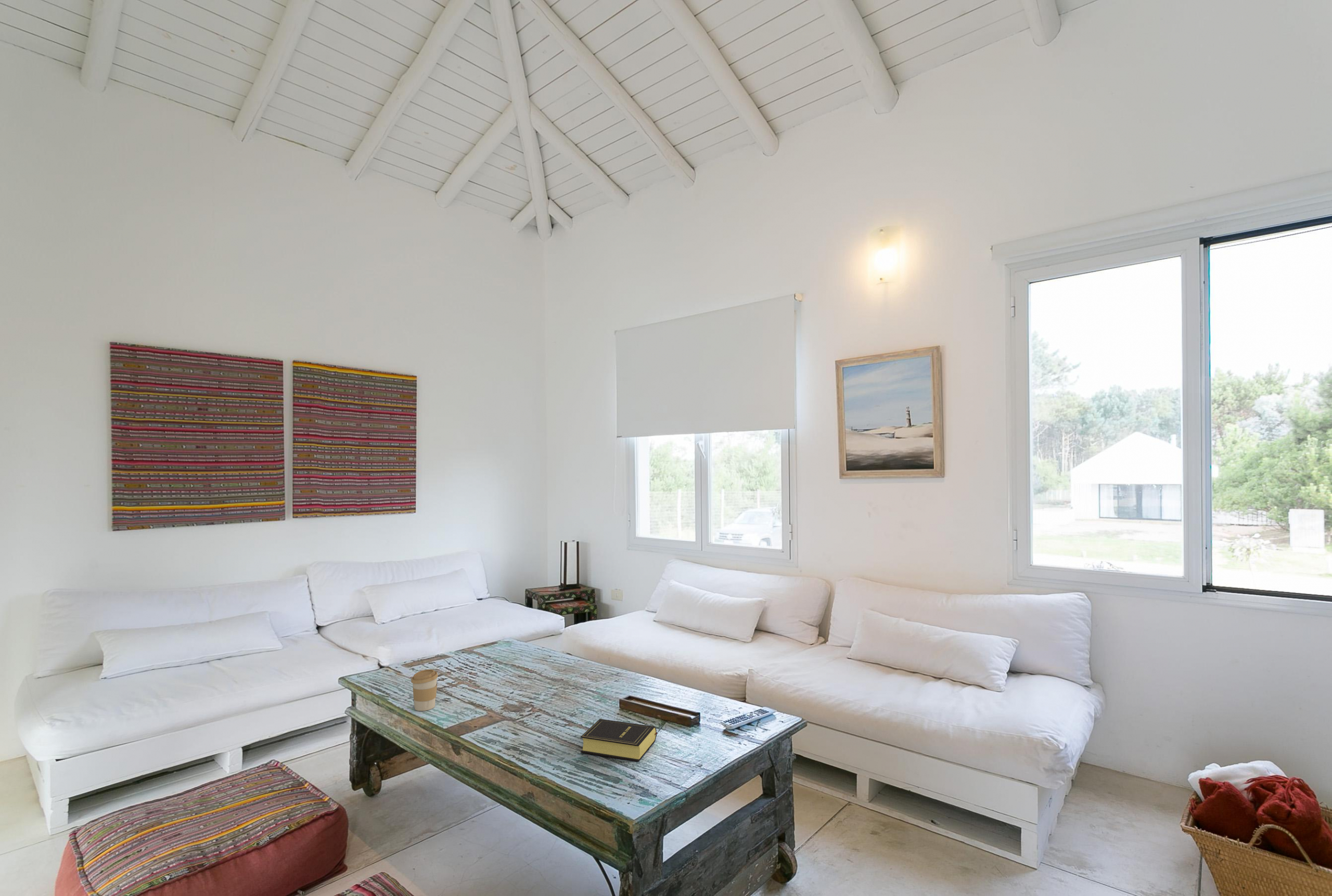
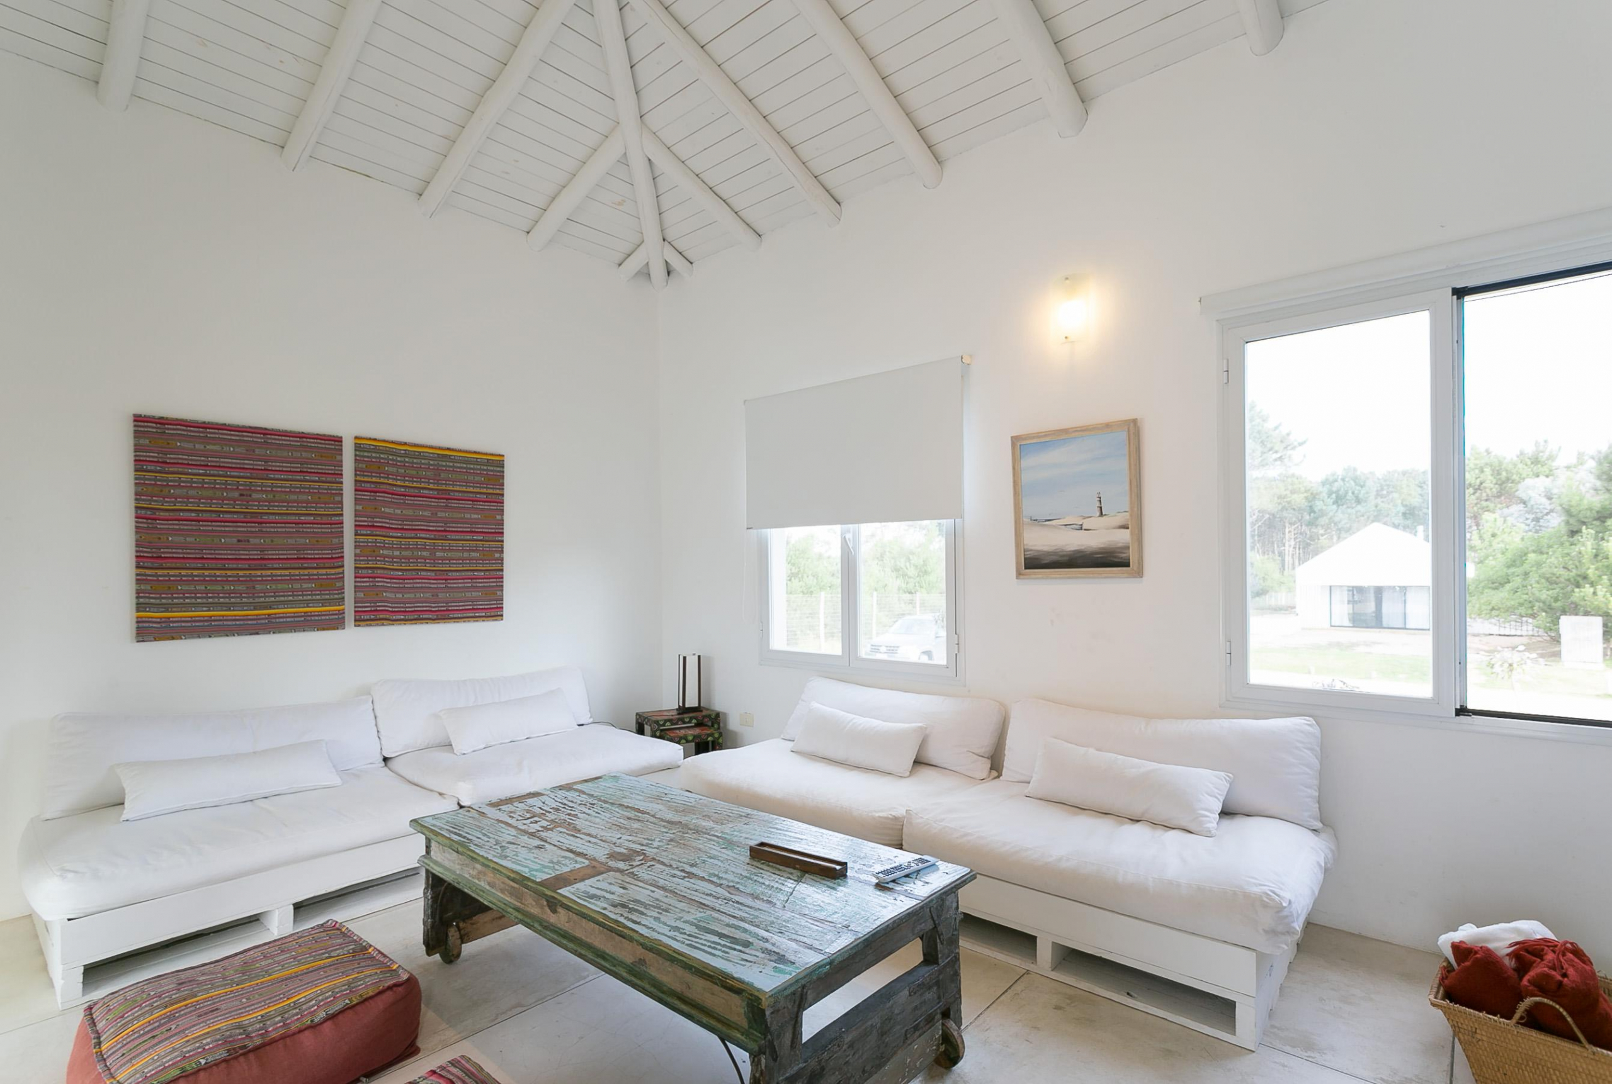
- coffee cup (425, 690)
- book (617, 737)
